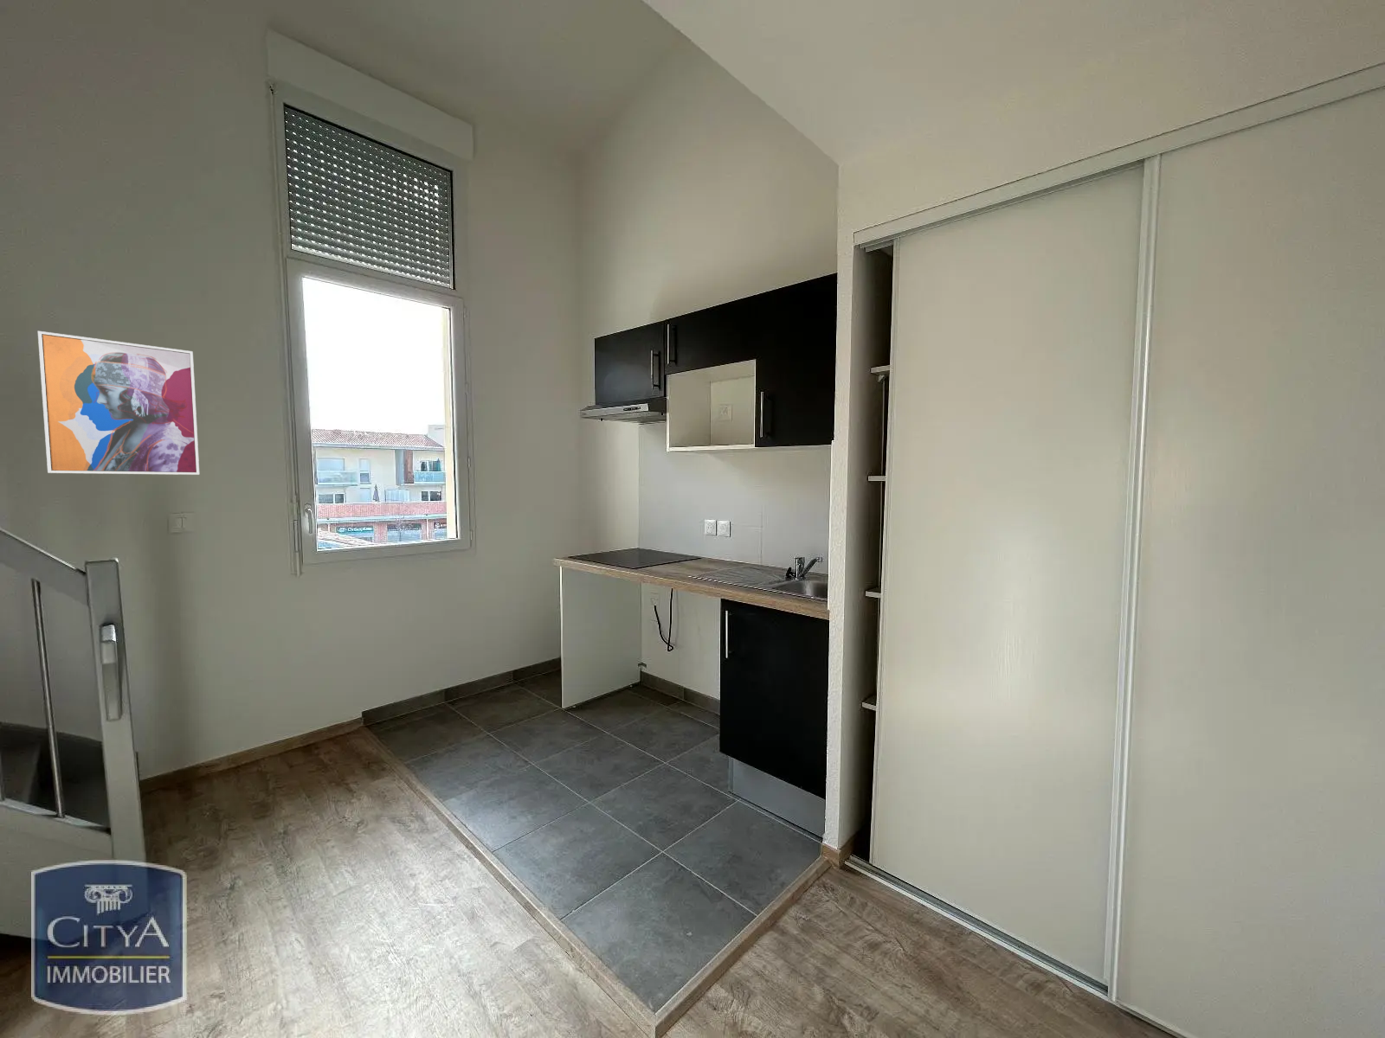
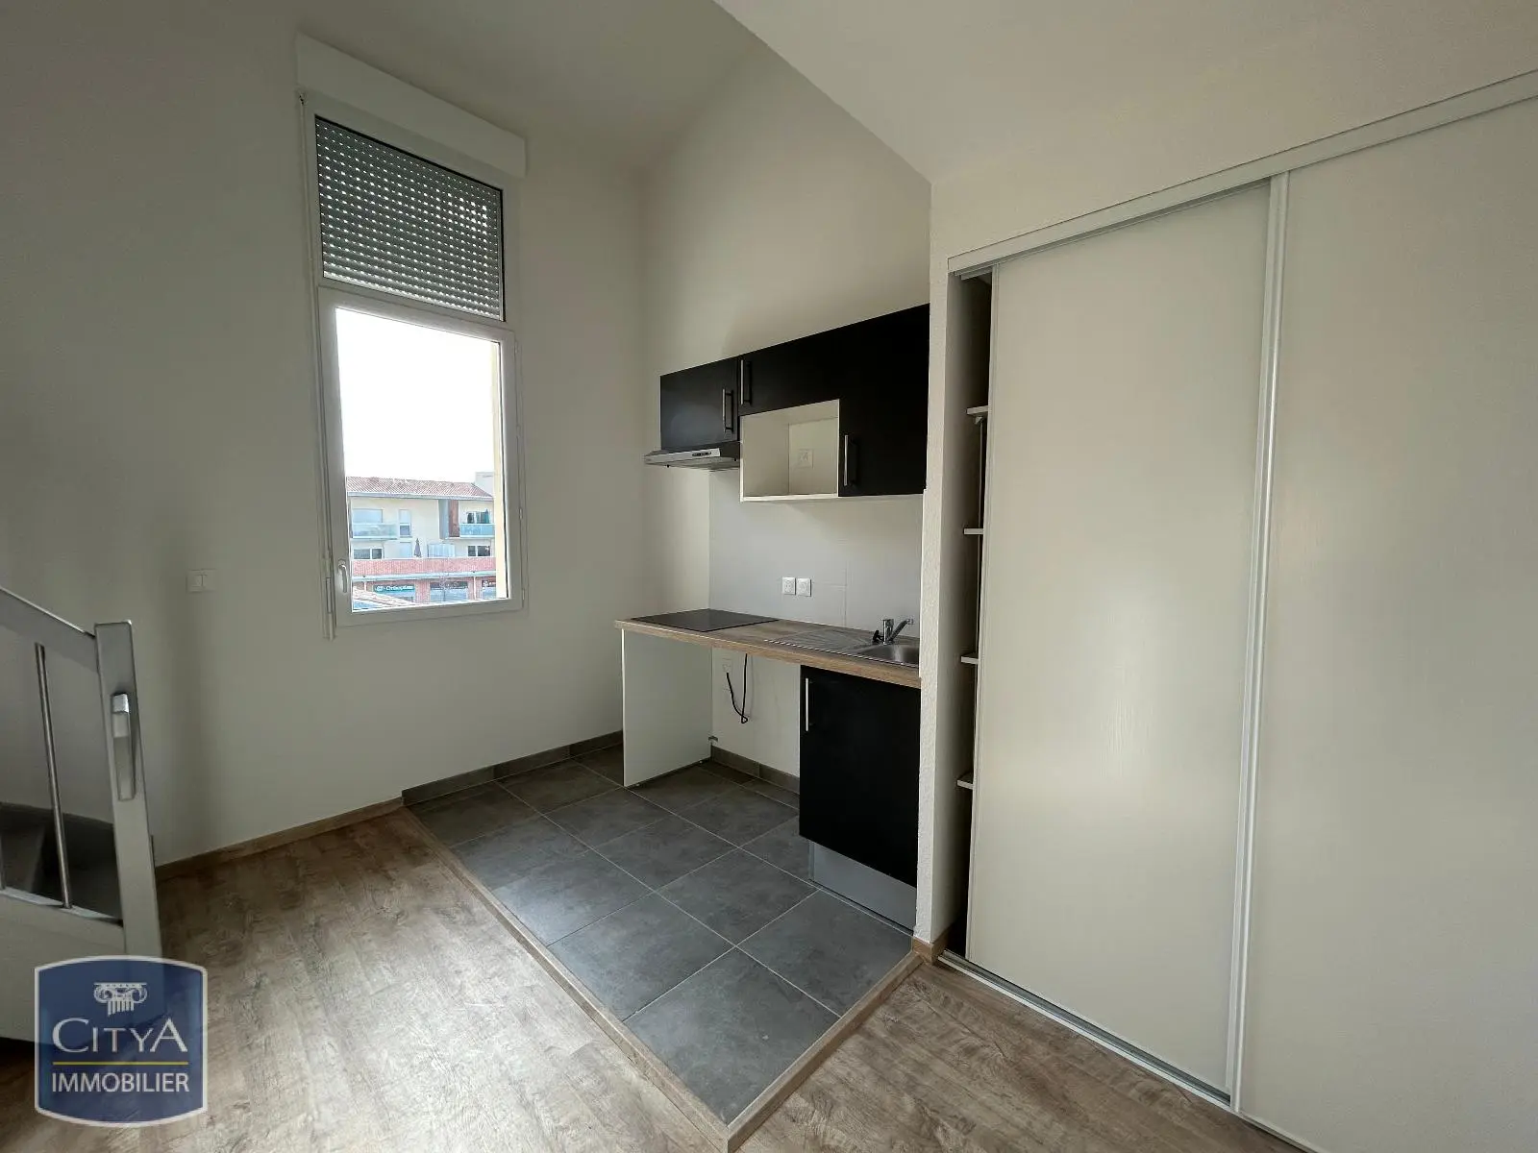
- wall art (124, 408)
